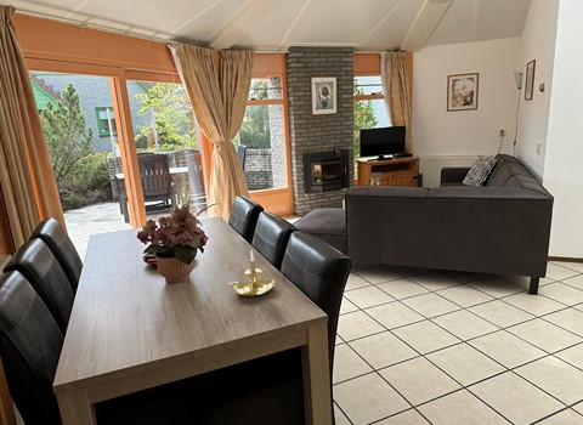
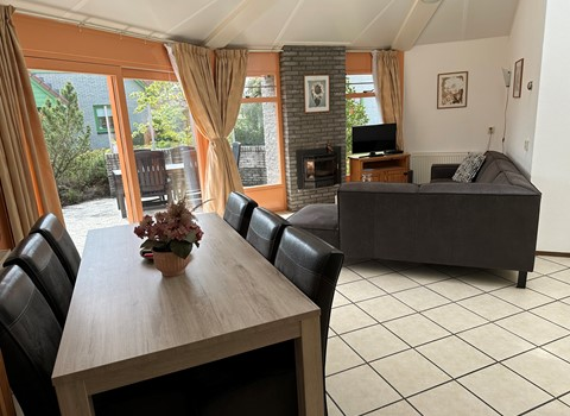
- candle holder (250, 270)
